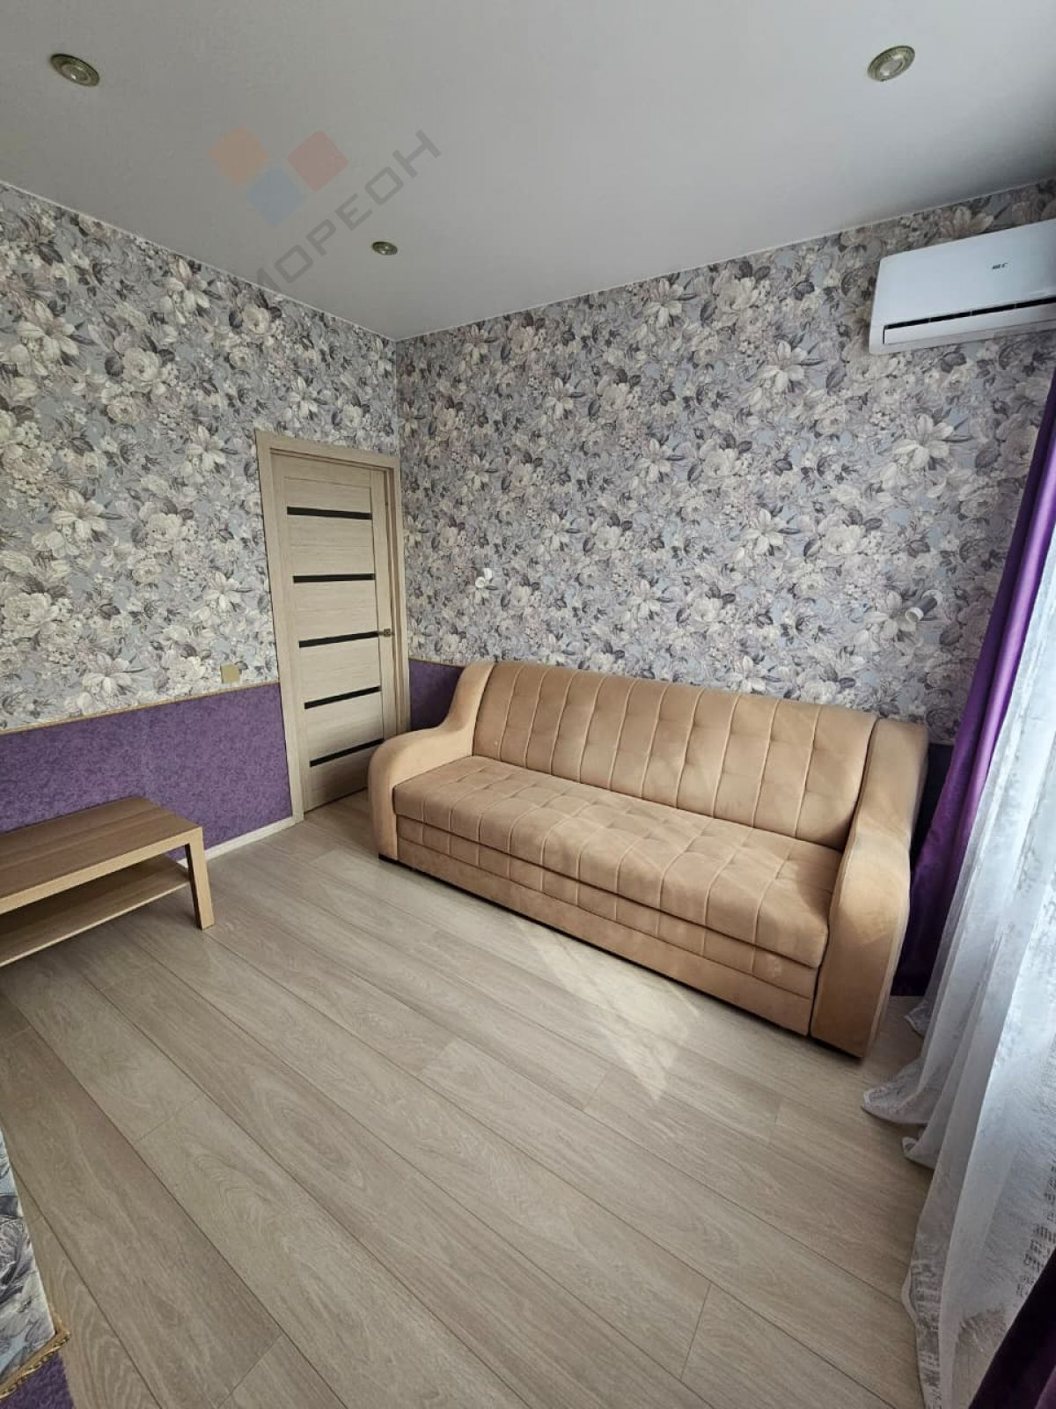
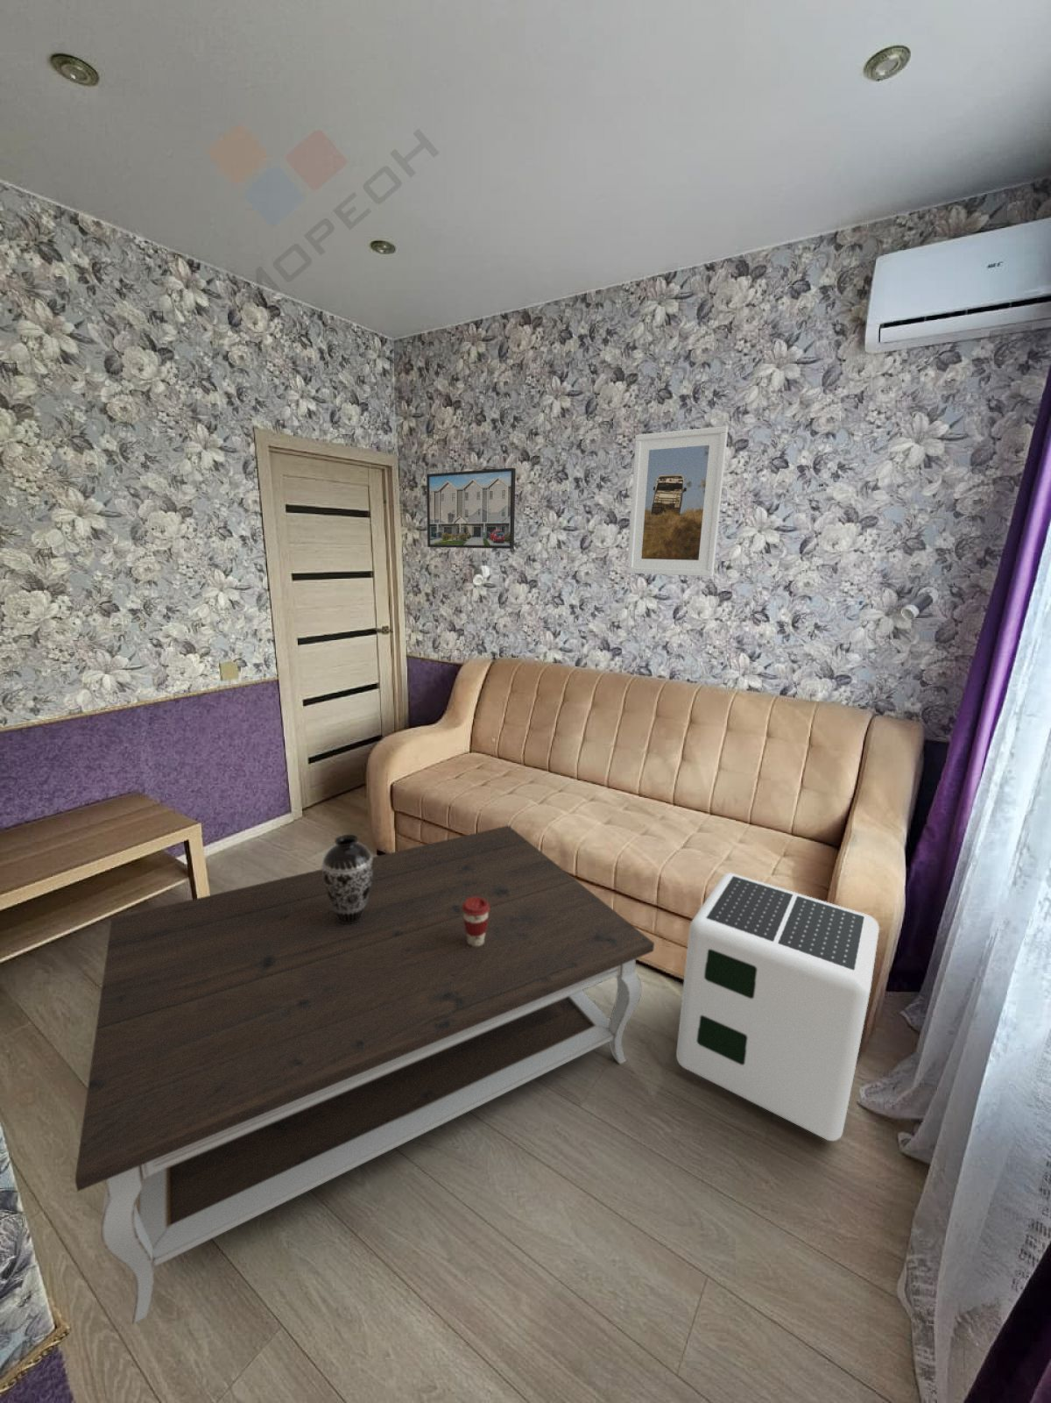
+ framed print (468, 509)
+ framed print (673, 504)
+ decorative vase (348, 878)
+ coffee table (382, 993)
+ air purifier (774, 994)
+ coffee cup (476, 921)
